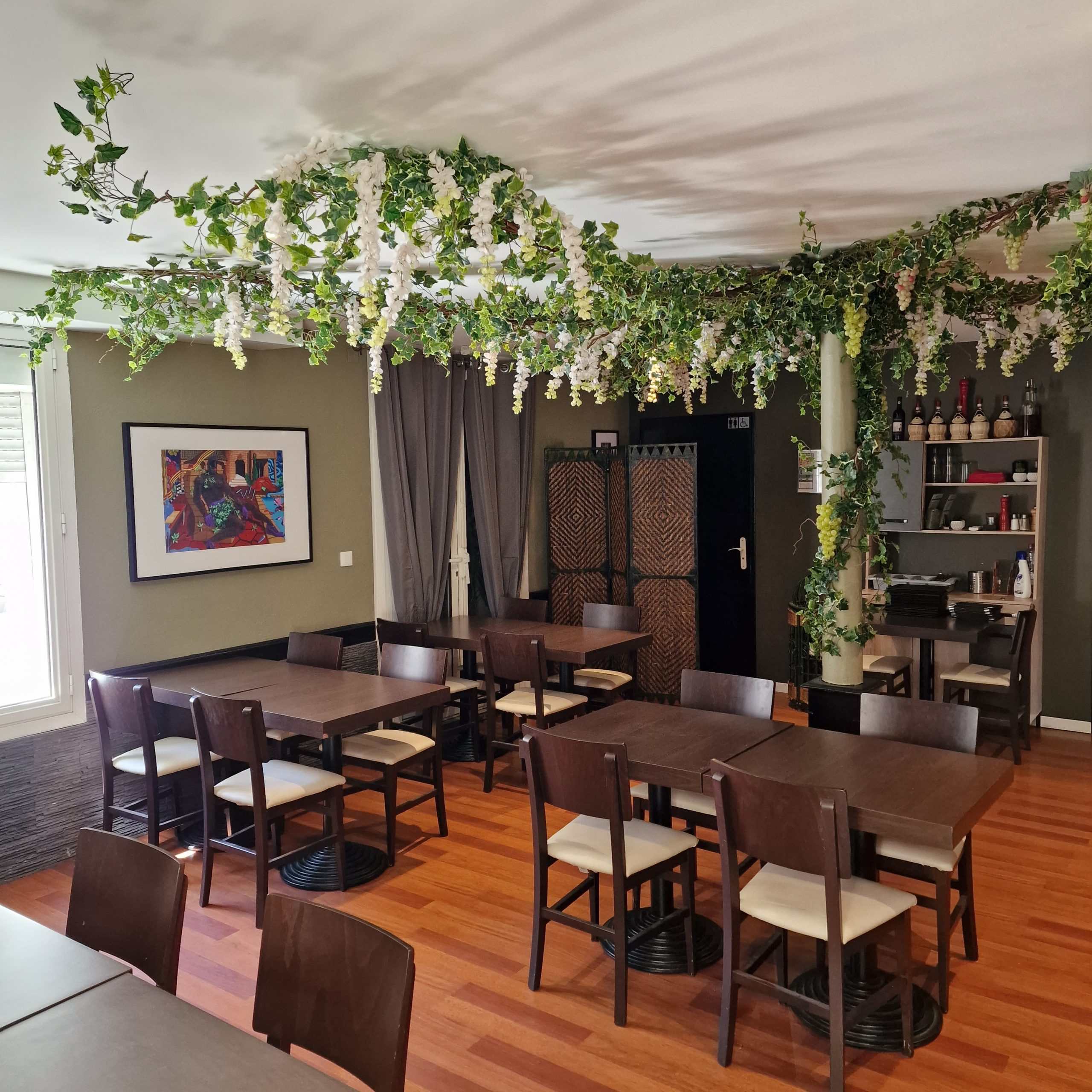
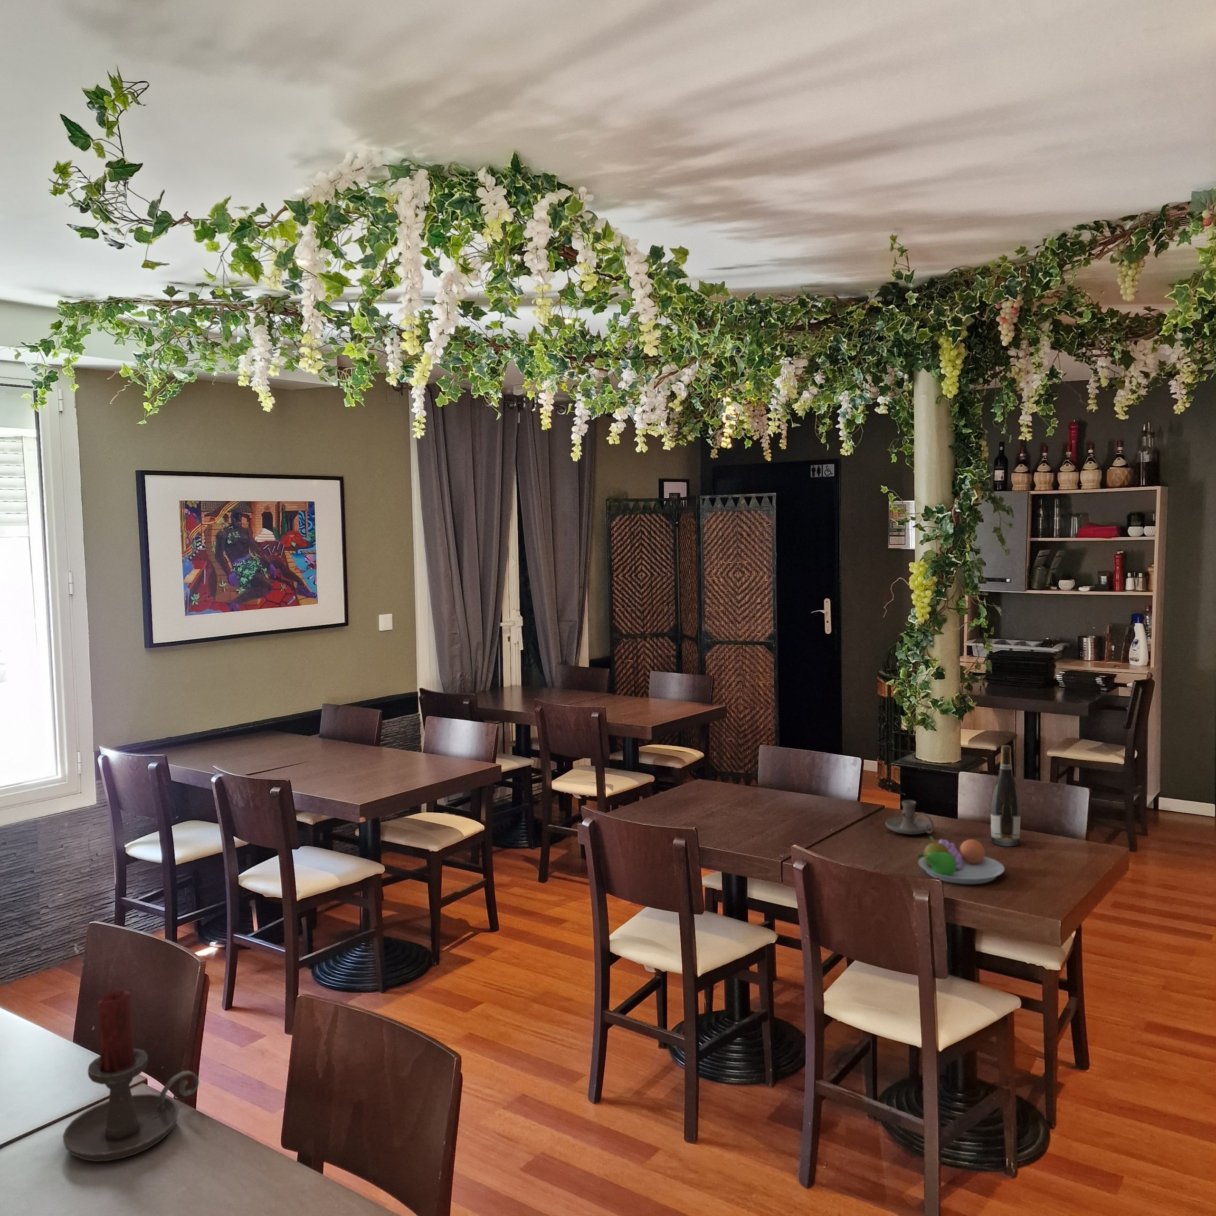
+ candle holder (912, 817)
+ wine bottle (1006, 794)
+ fruit bowl (958, 857)
+ candle holder (133, 1058)
